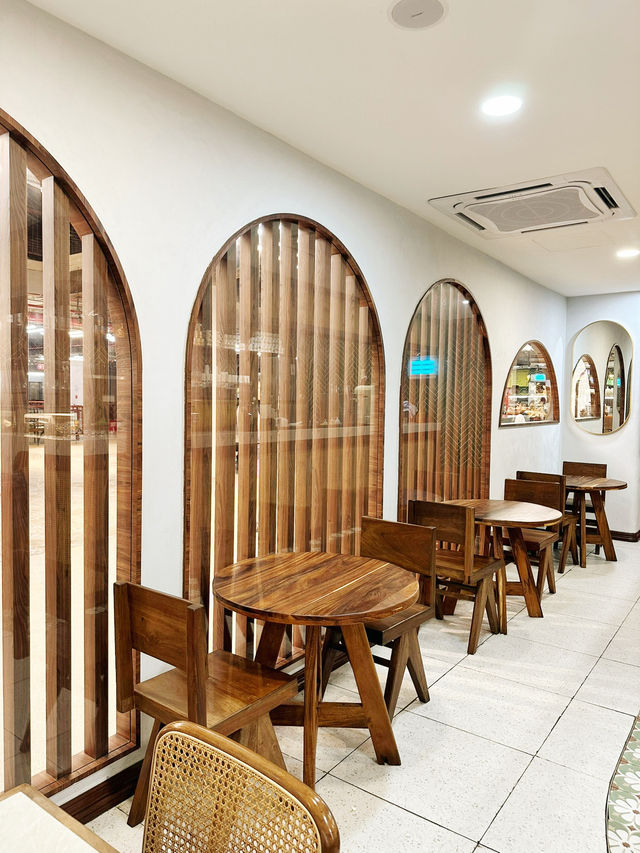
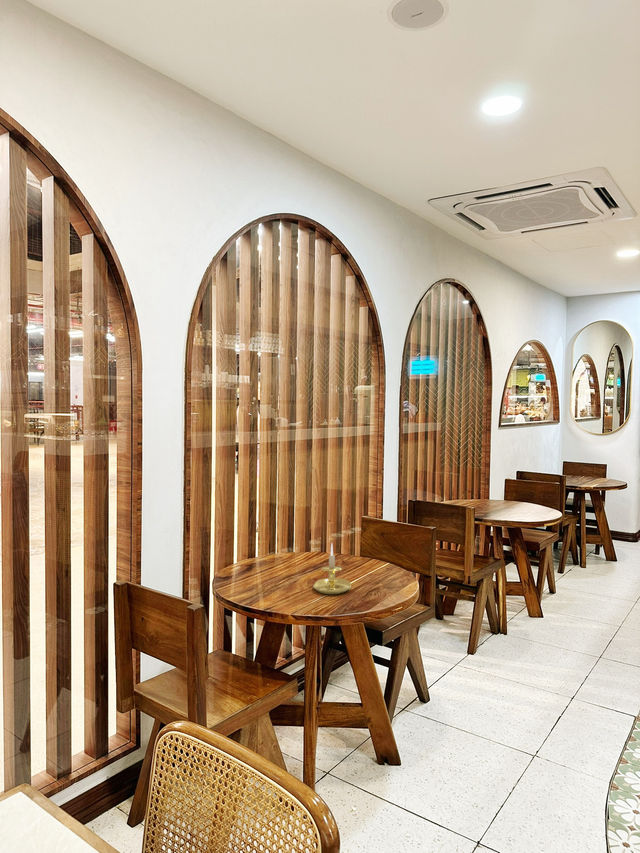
+ candle holder (331, 566)
